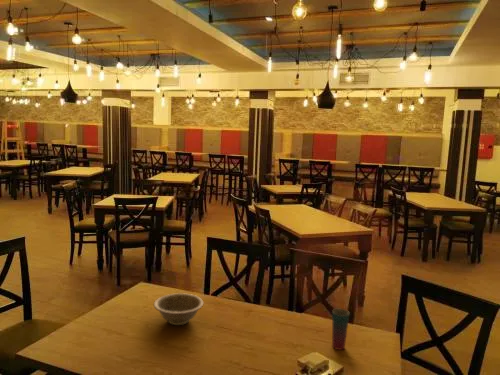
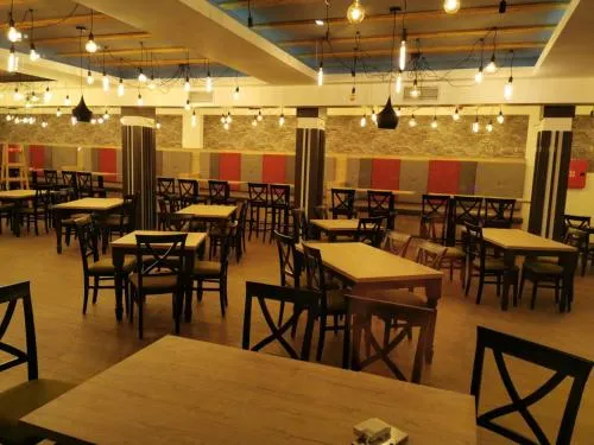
- cup (339, 329)
- decorative bowl (178, 311)
